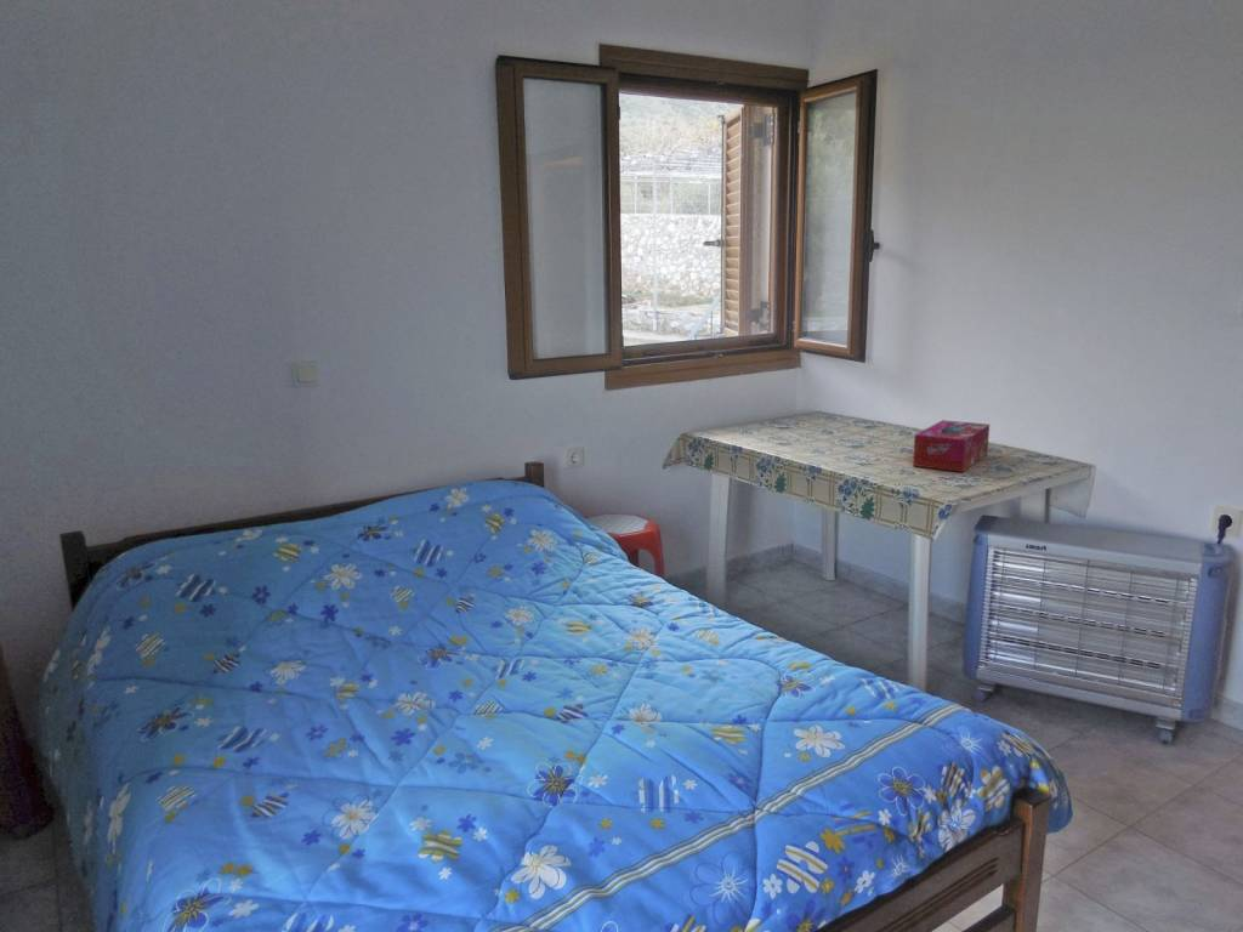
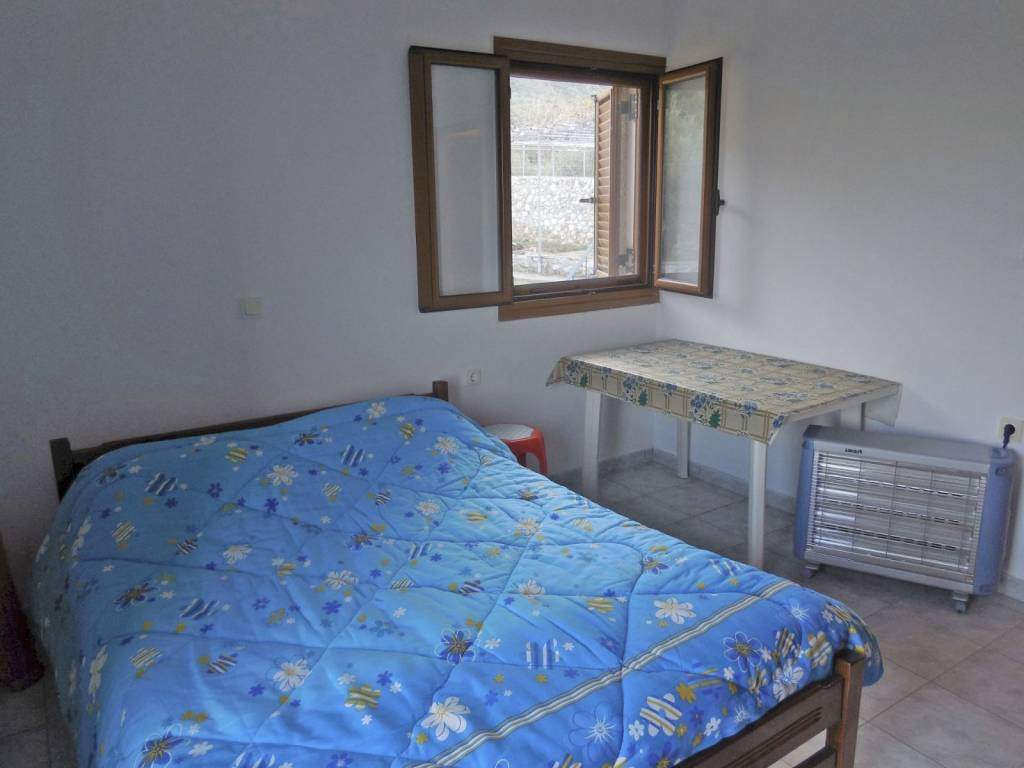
- tissue box (952, 444)
